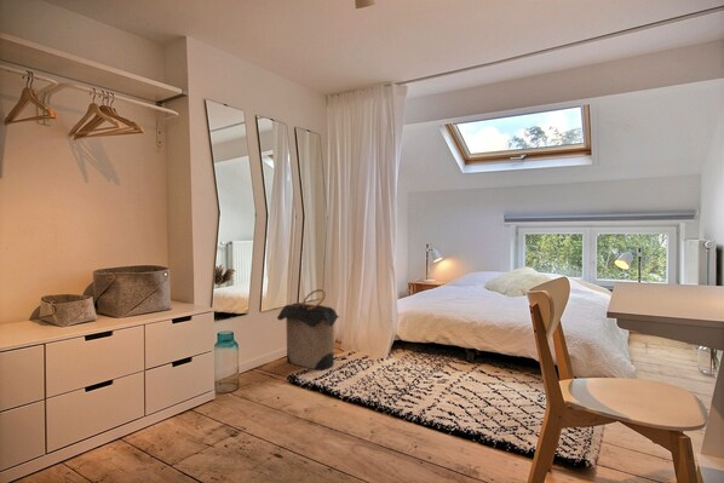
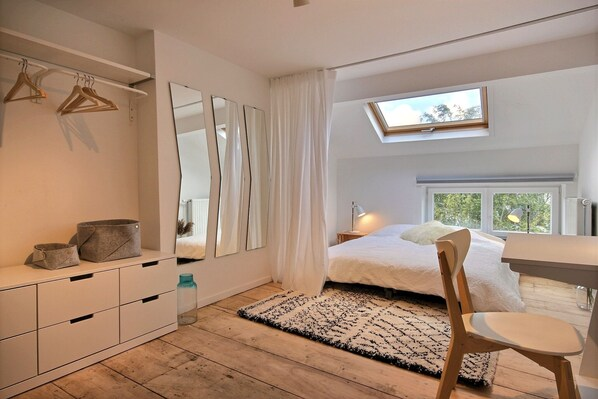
- laundry hamper (308, 326)
